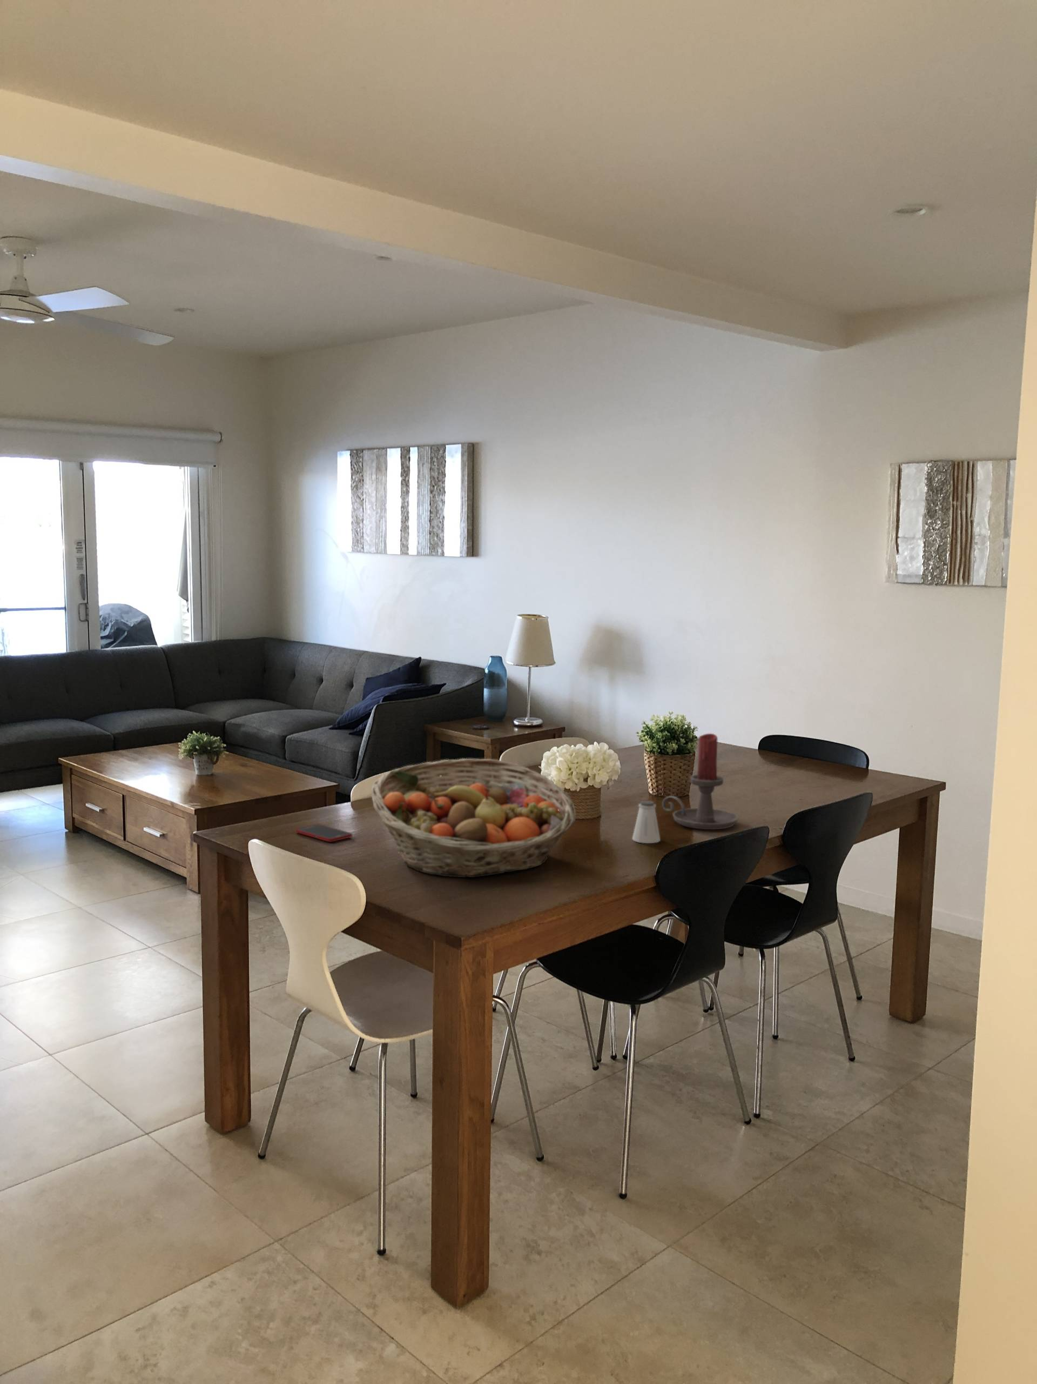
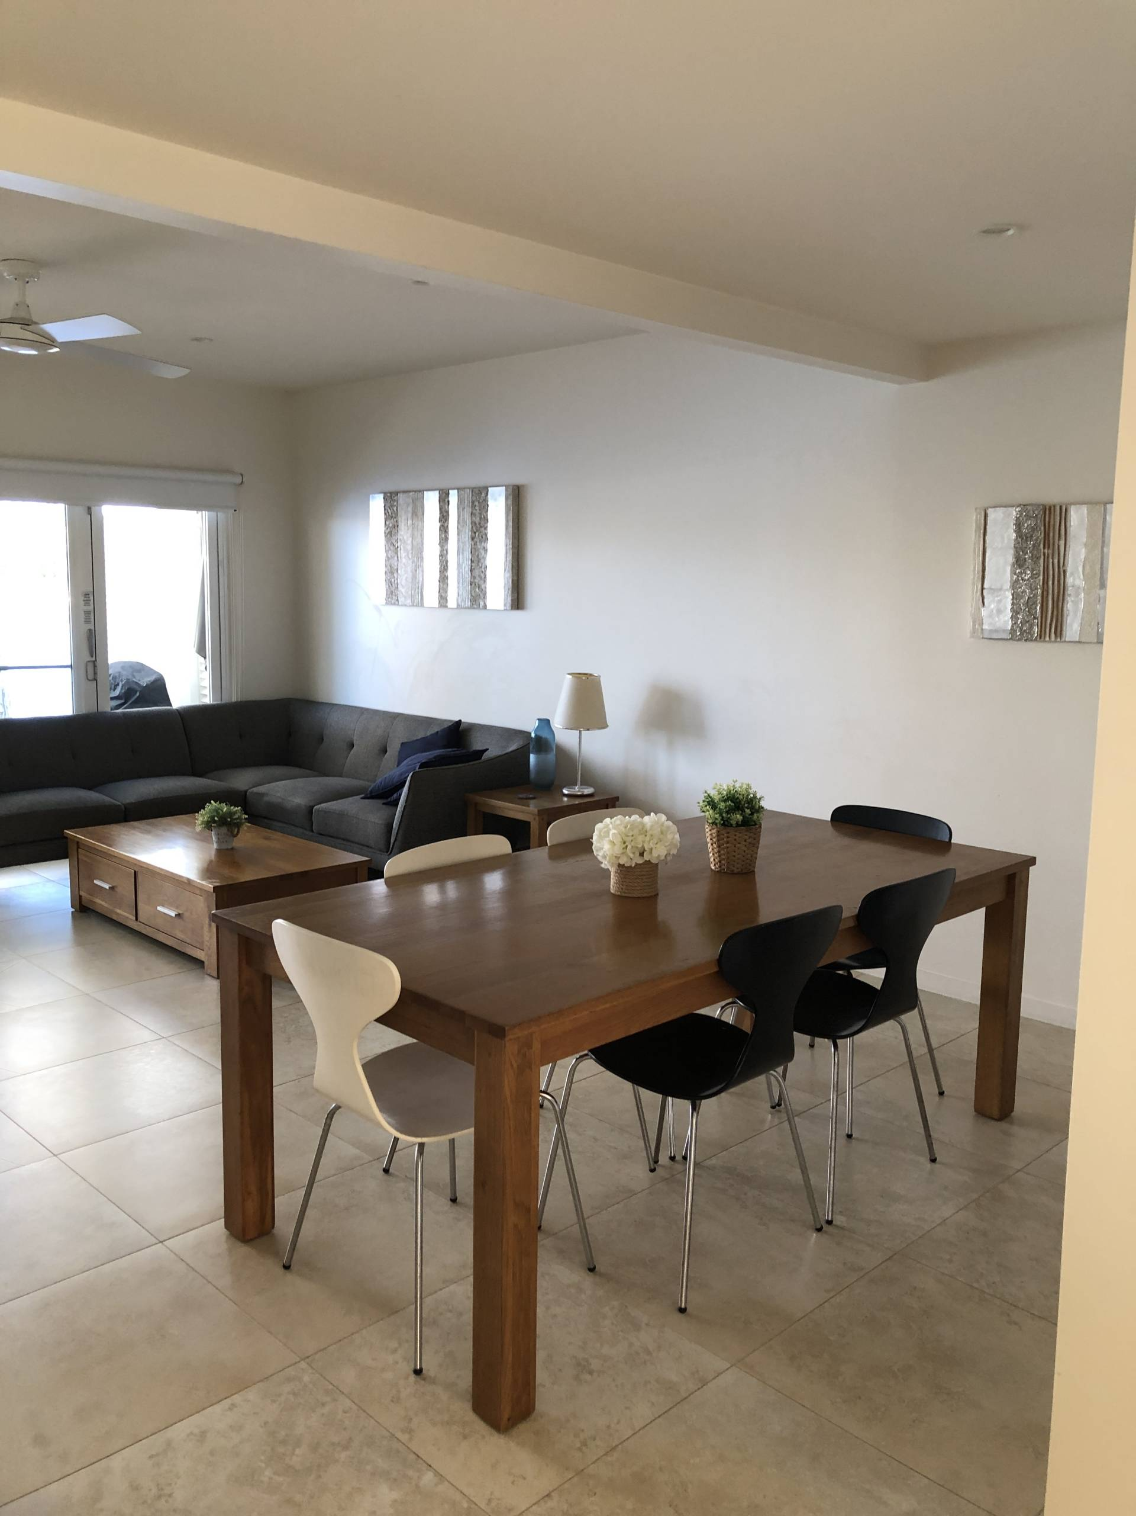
- candle holder (698, 777)
- fruit basket (474, 815)
- saltshaker (647, 821)
- cell phone (324, 833)
